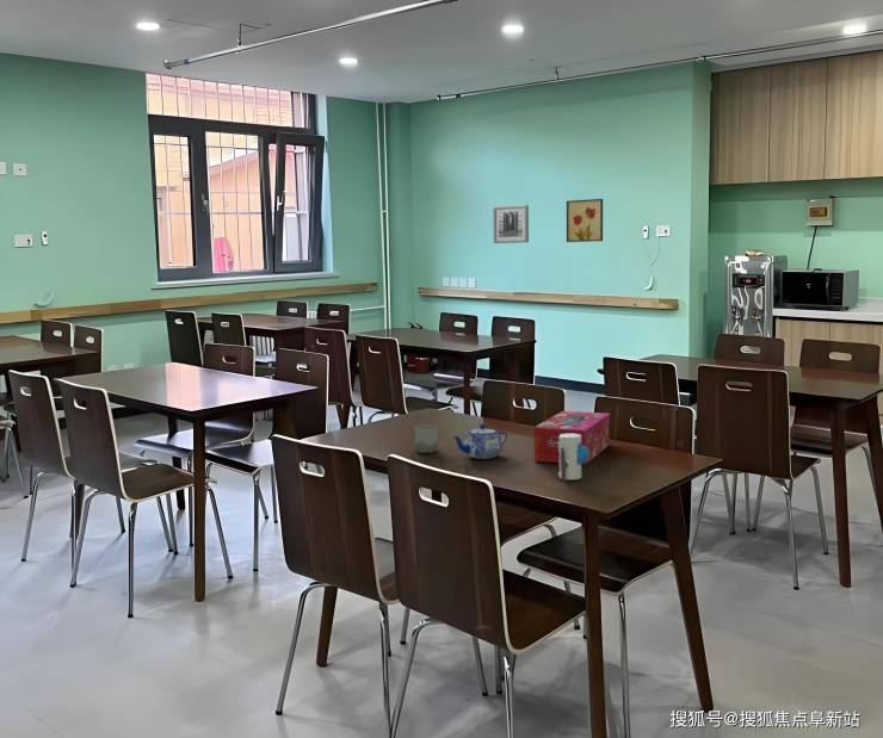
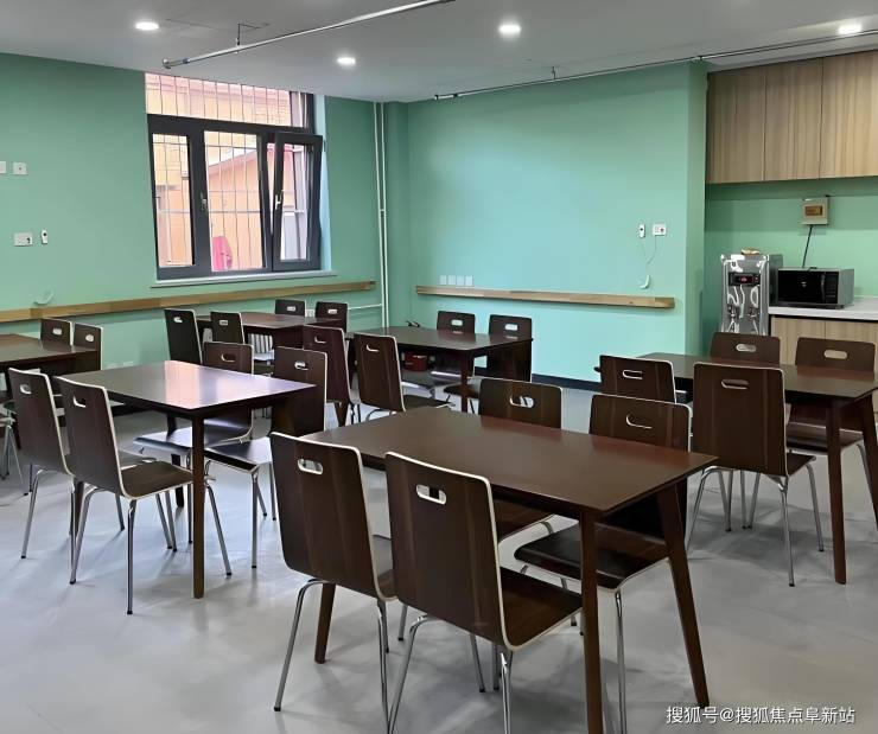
- wall art (510, 224)
- toy (573, 457)
- tissue box (573, 433)
- wall art (585, 221)
- cup (424, 438)
- teapot (480, 440)
